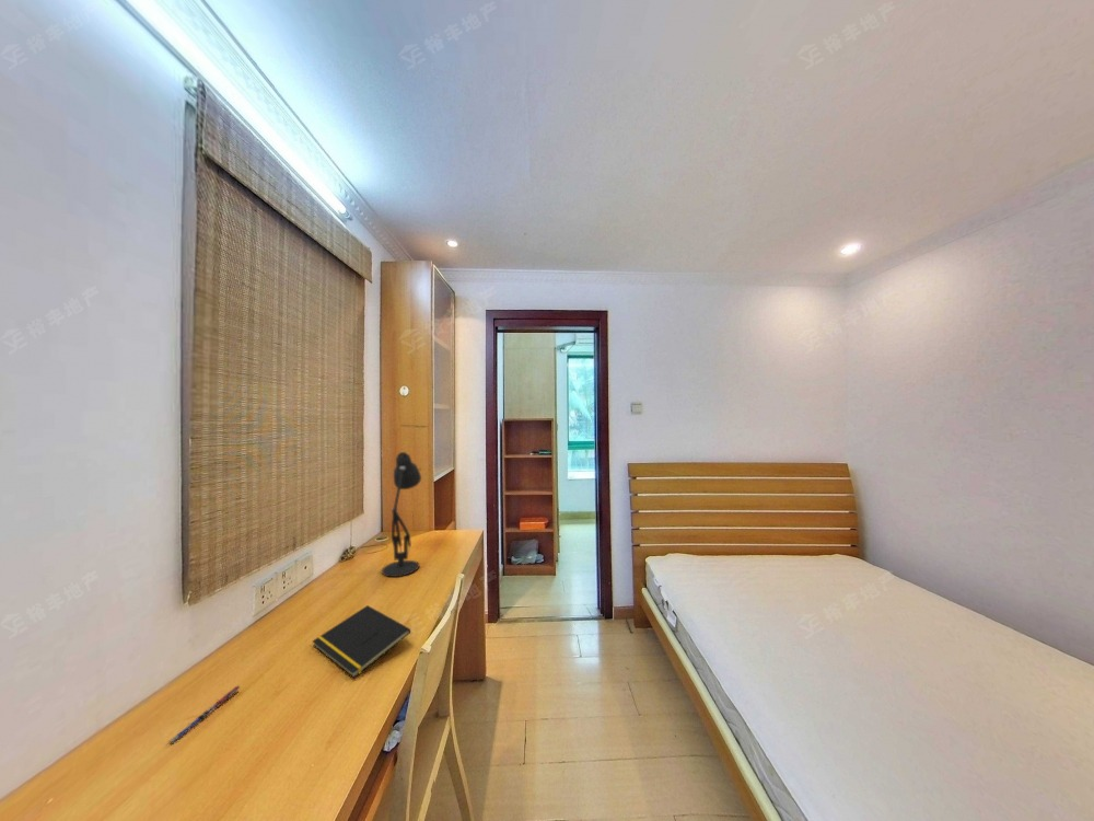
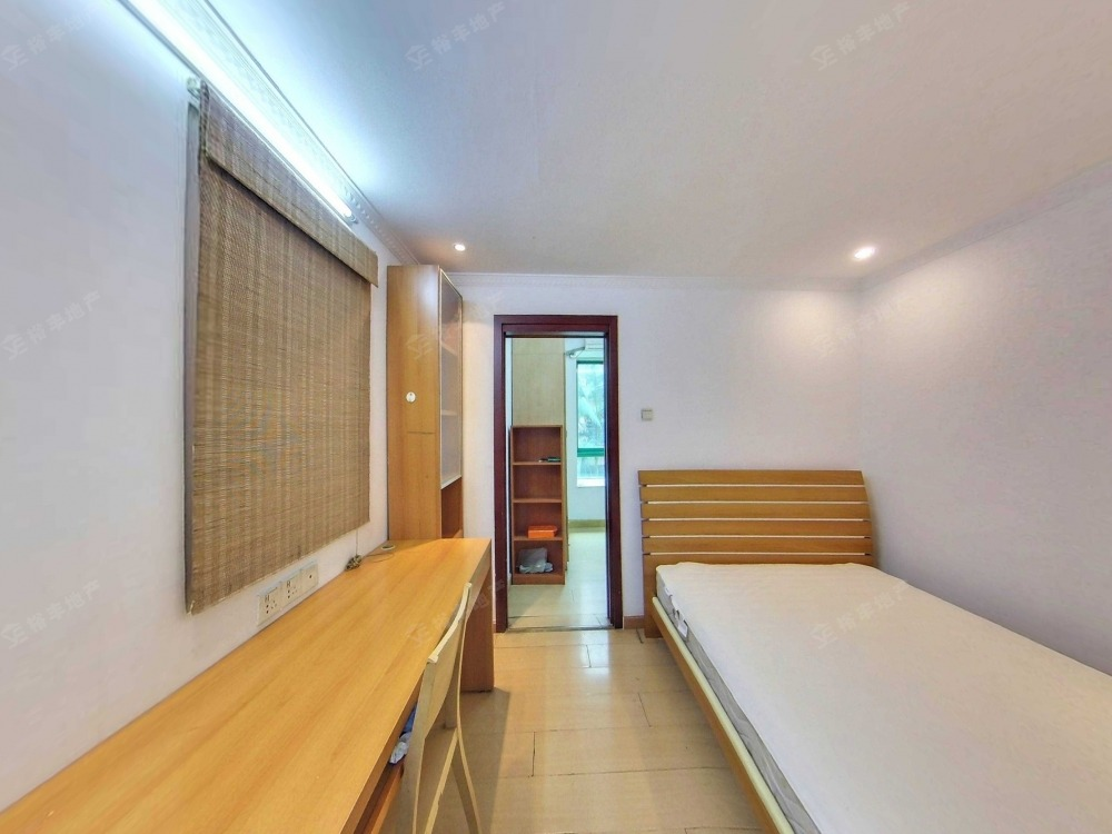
- pen (207, 712)
- desk lamp (396, 508)
- notepad (361, 636)
